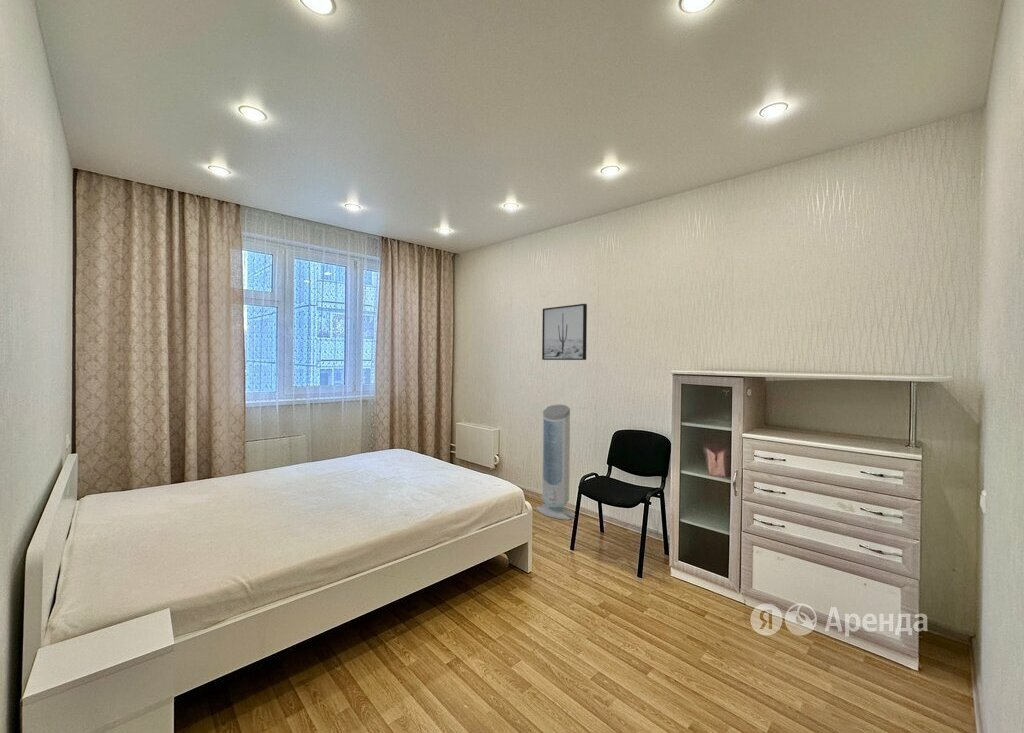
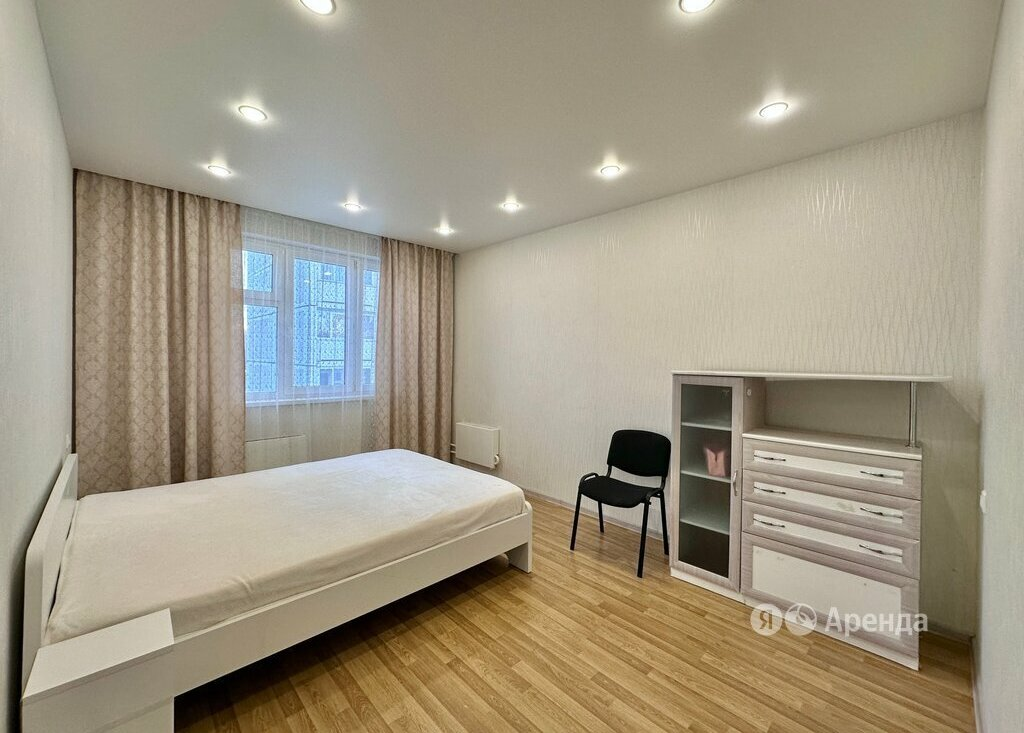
- wall art (563, 333)
- air purifier (556, 458)
